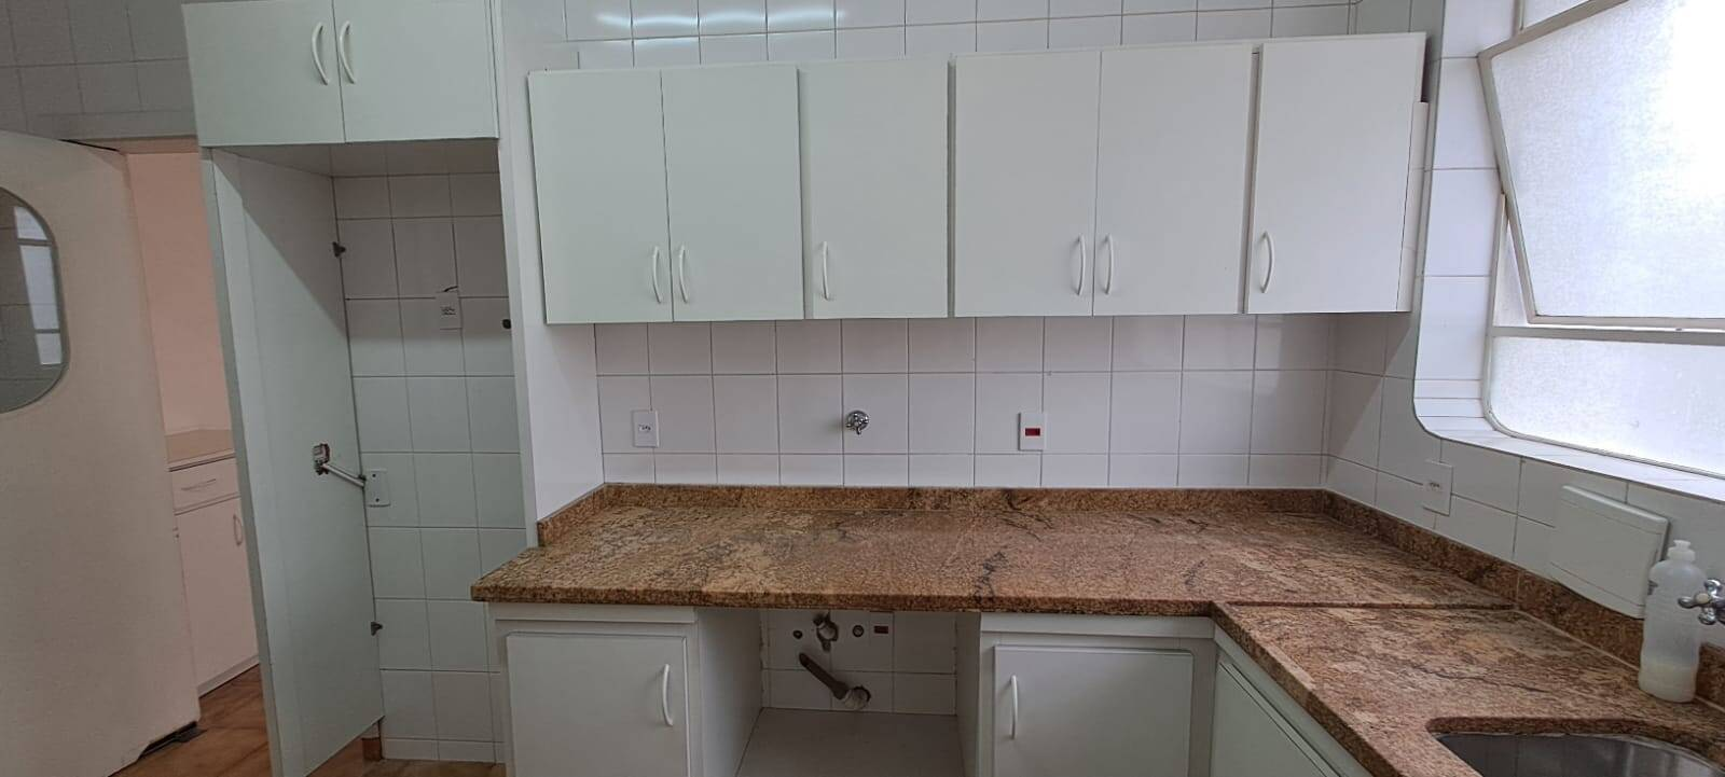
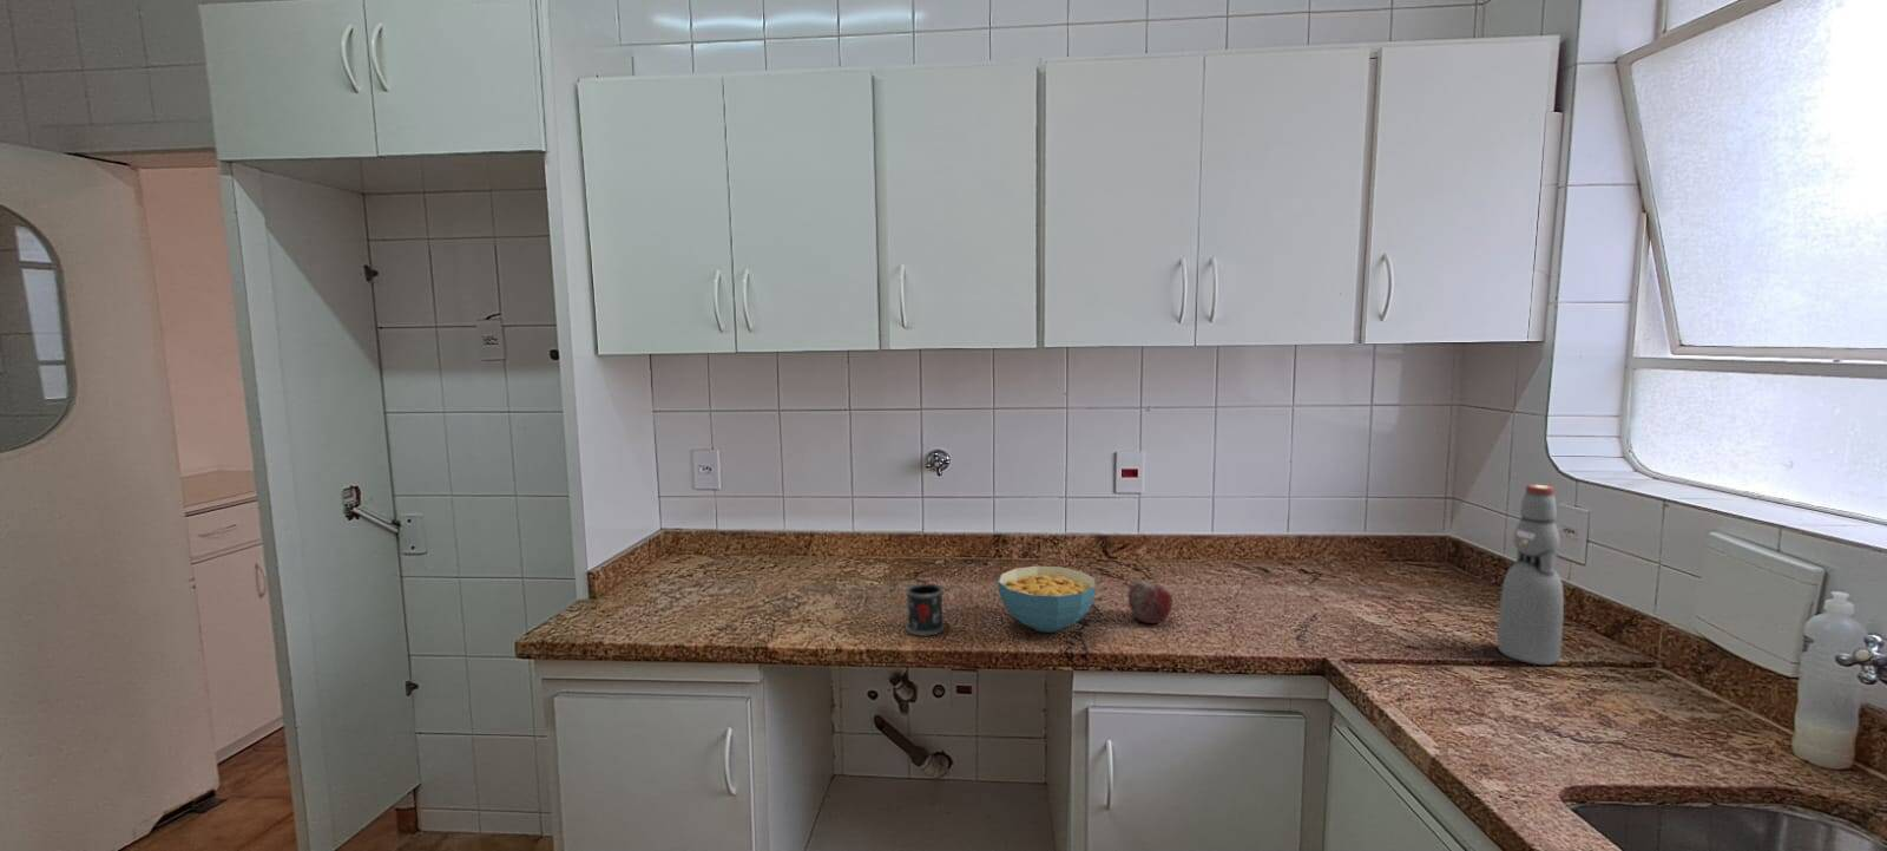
+ mug (934, 605)
+ bottle (1533, 572)
+ cereal bowl (1046, 603)
+ apple (1150, 601)
